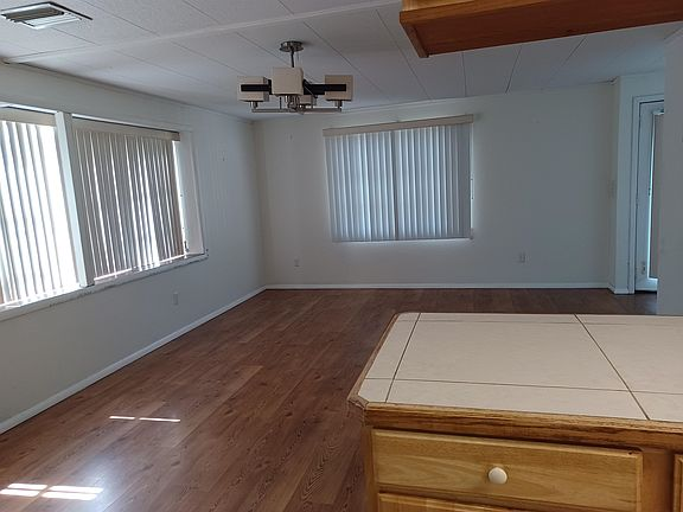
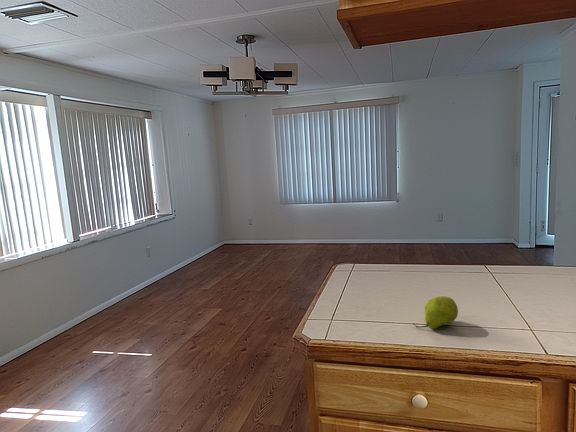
+ fruit (436, 311)
